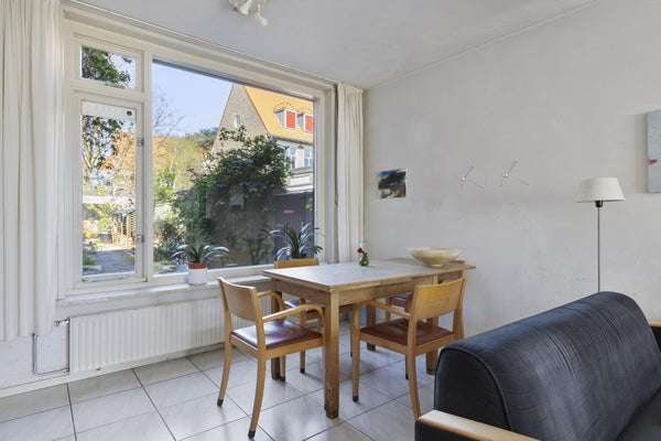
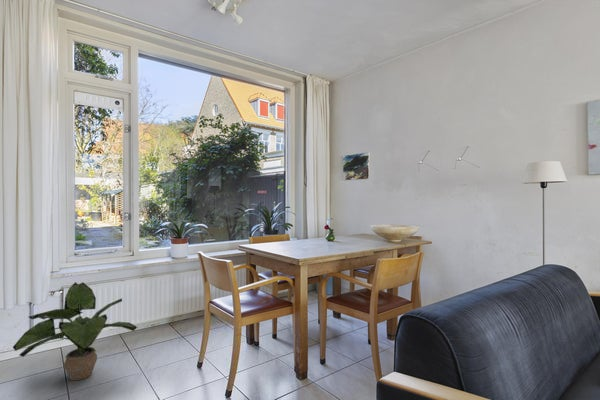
+ potted plant (77, 333)
